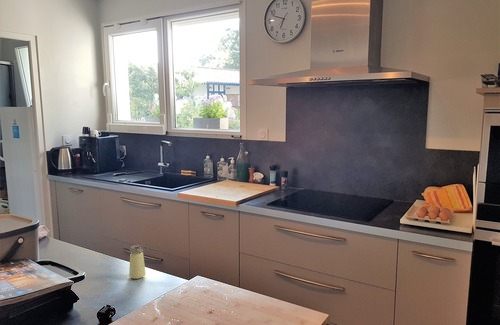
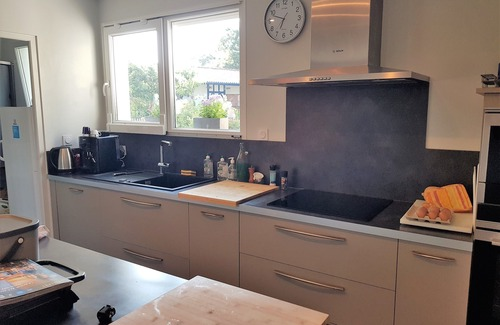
- saltshaker (136, 261)
